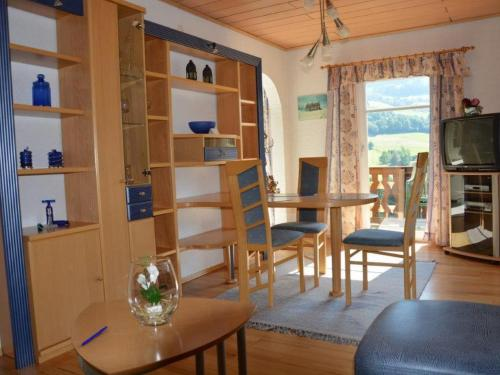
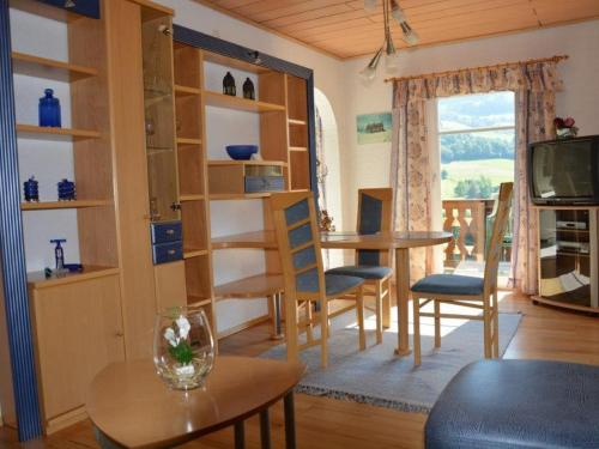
- pen (94, 335)
